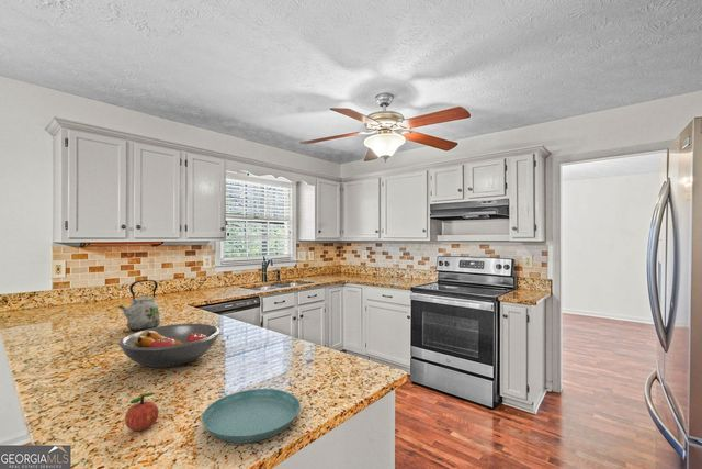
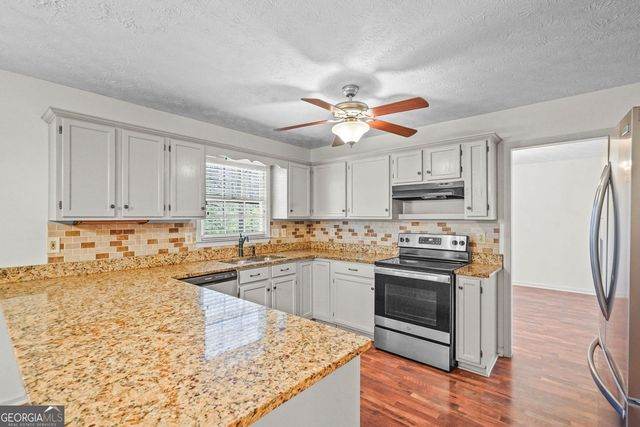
- apple (141, 411)
- fruit bowl (172, 344)
- saucer (252, 414)
- kettle (138, 305)
